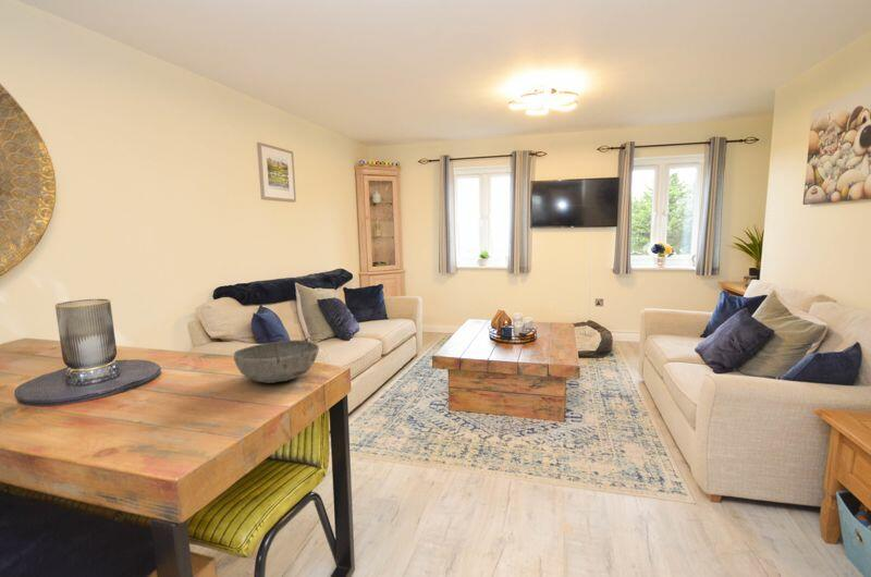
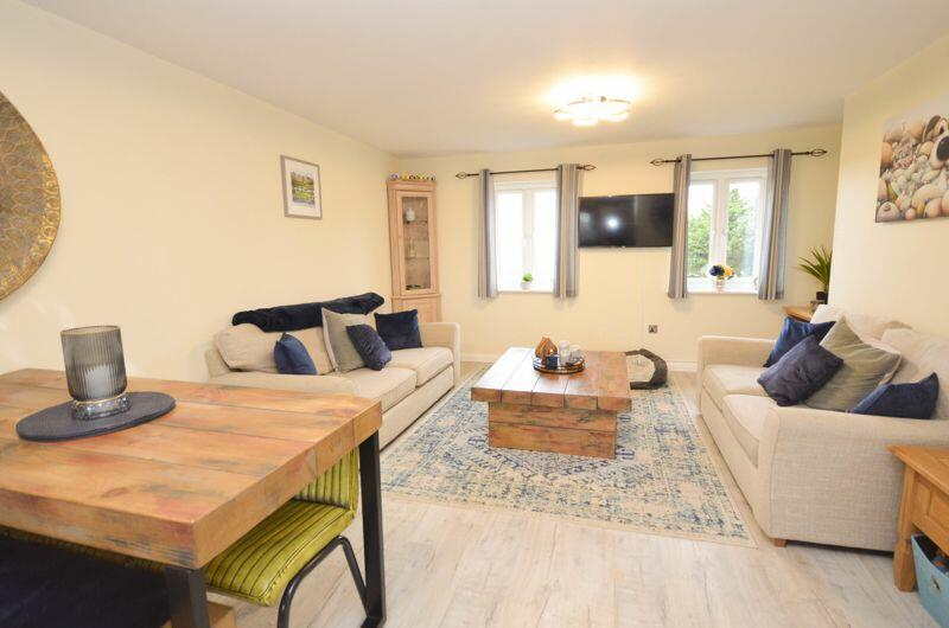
- bowl (278, 363)
